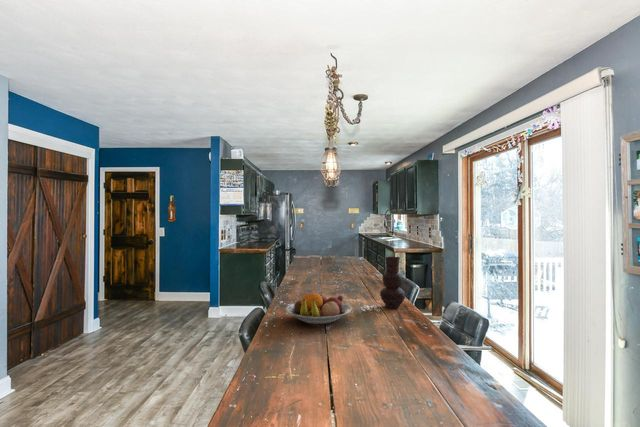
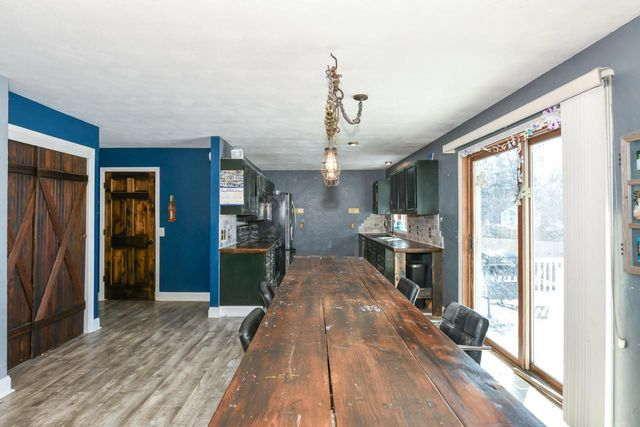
- fruit bowl (318, 305)
- vase (392, 281)
